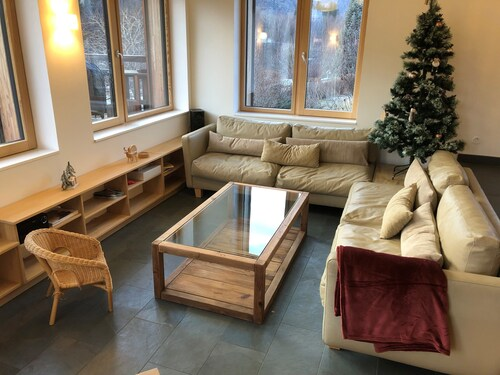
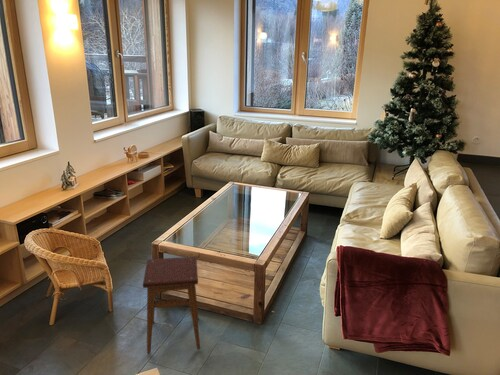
+ stool (172, 303)
